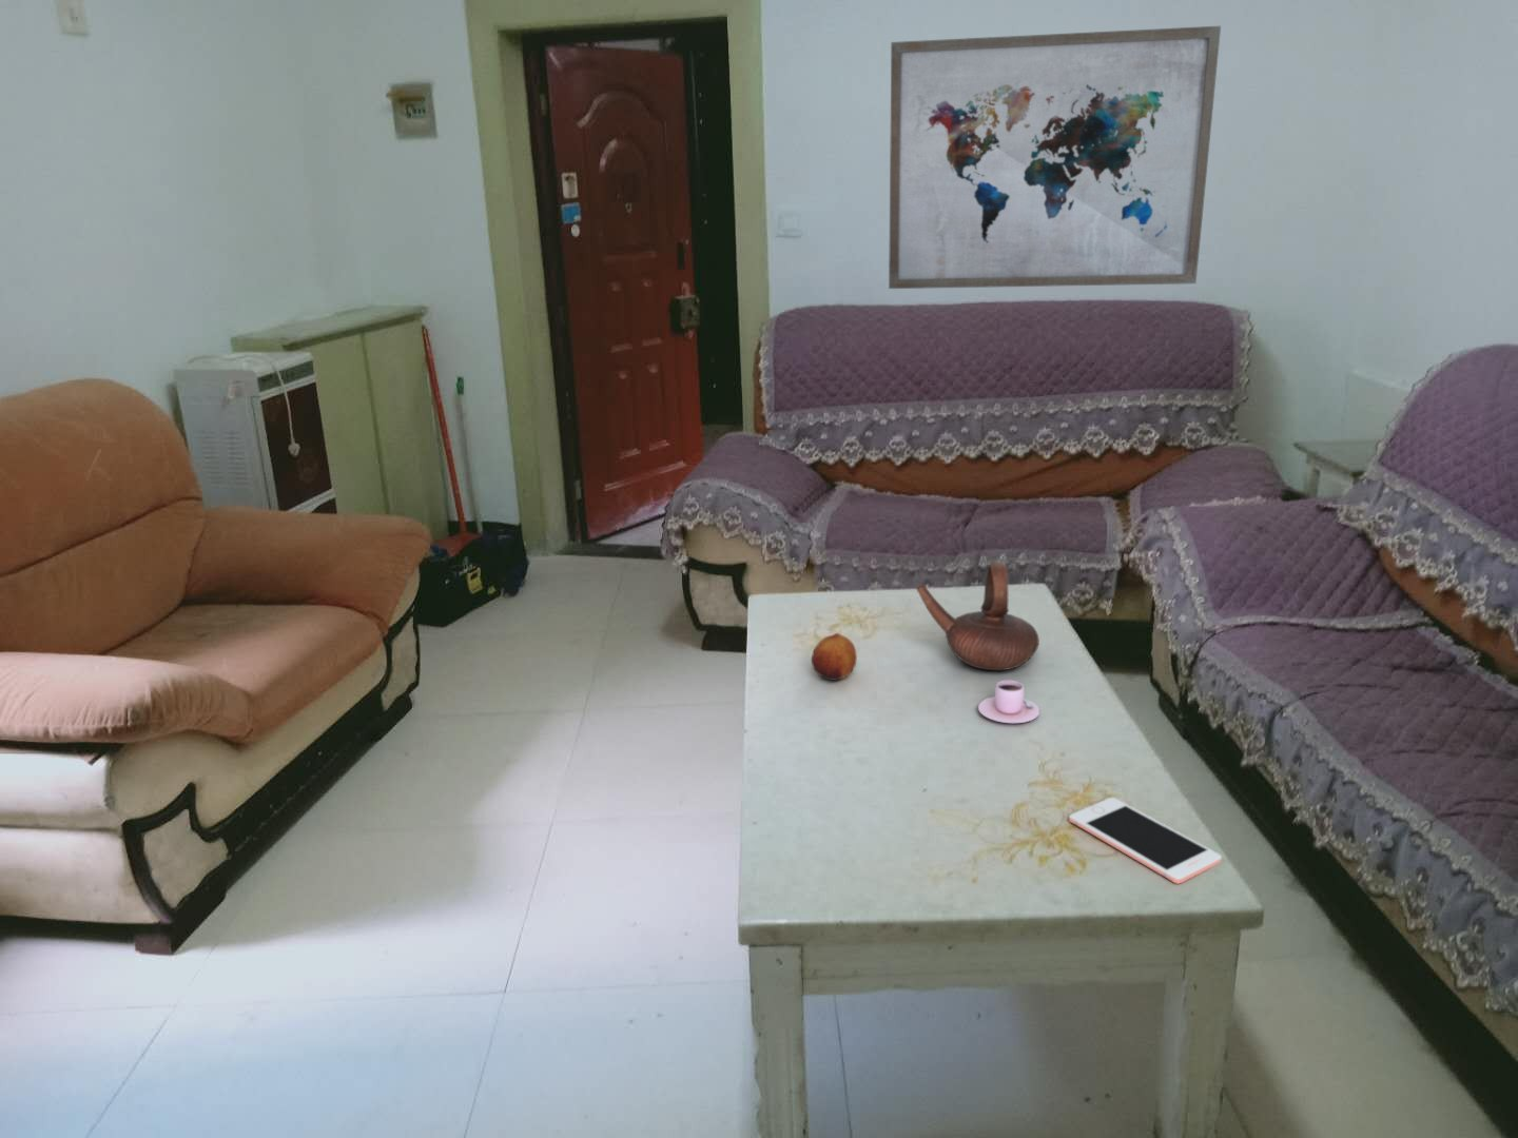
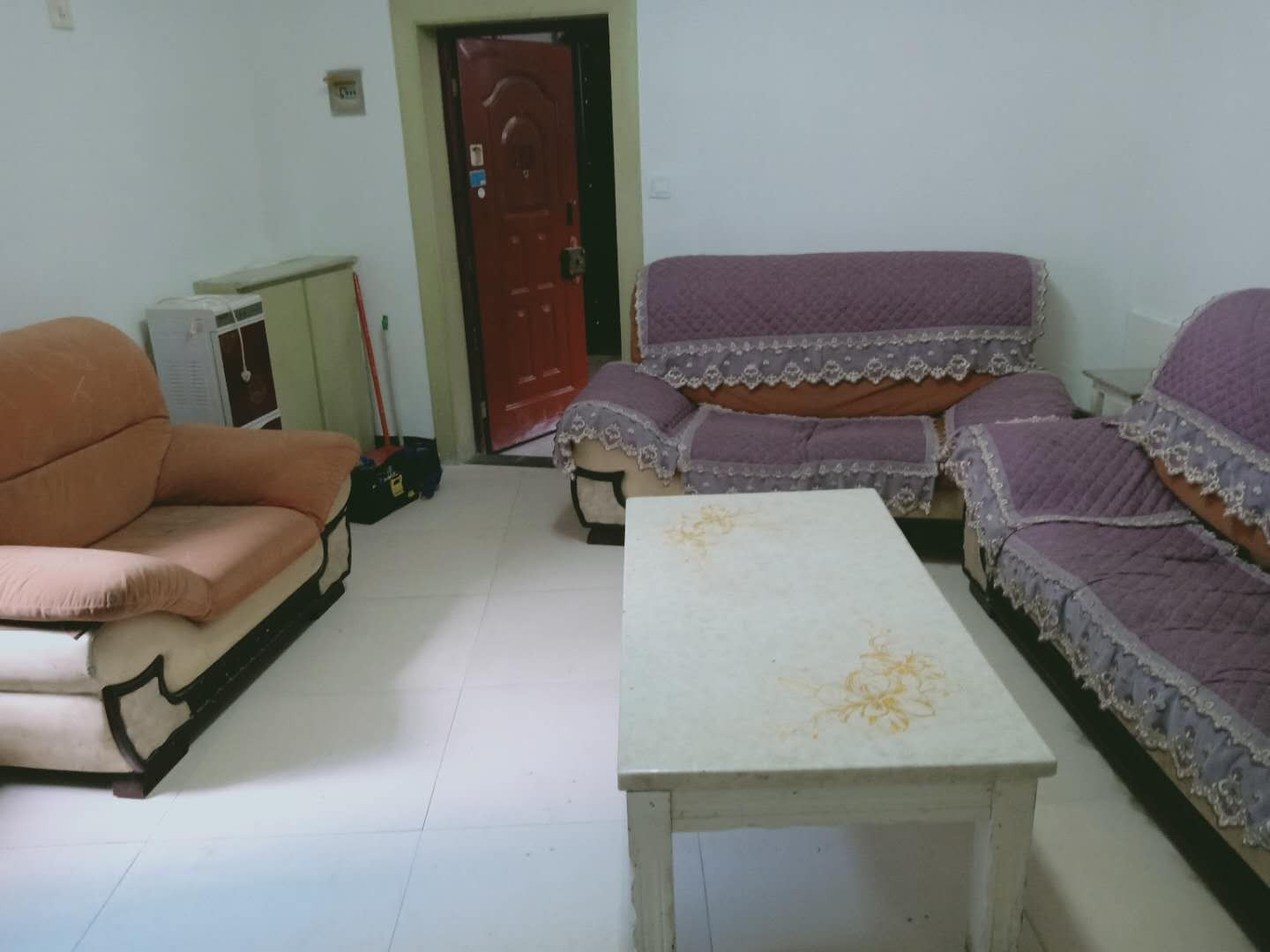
- teapot (978, 613)
- fruit (834, 655)
- wall art (1045, 165)
- cell phone (1141, 838)
- teacup (1010, 680)
